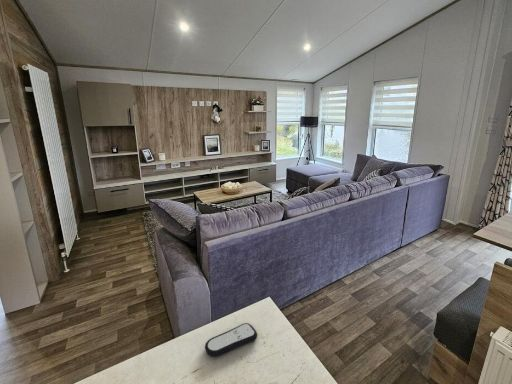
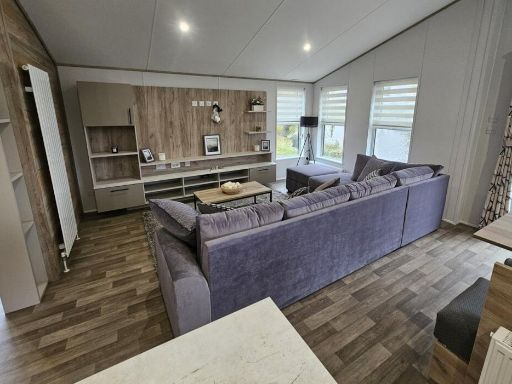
- remote control (231, 339)
